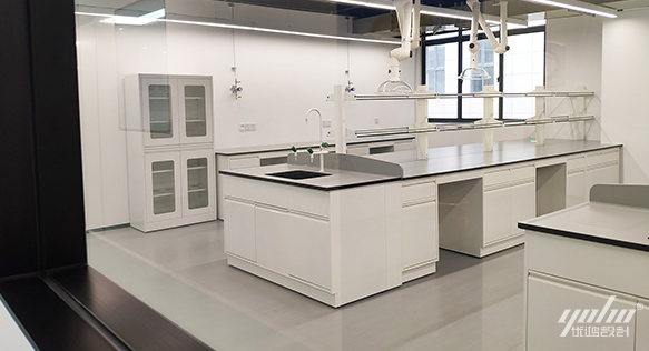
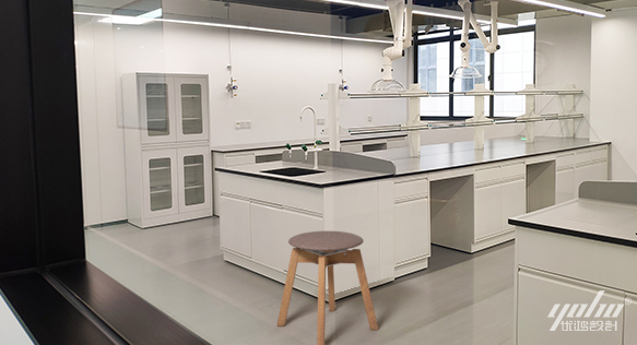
+ stool (325, 281)
